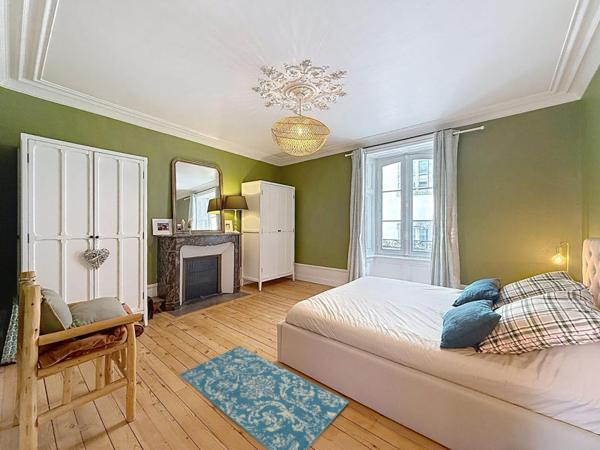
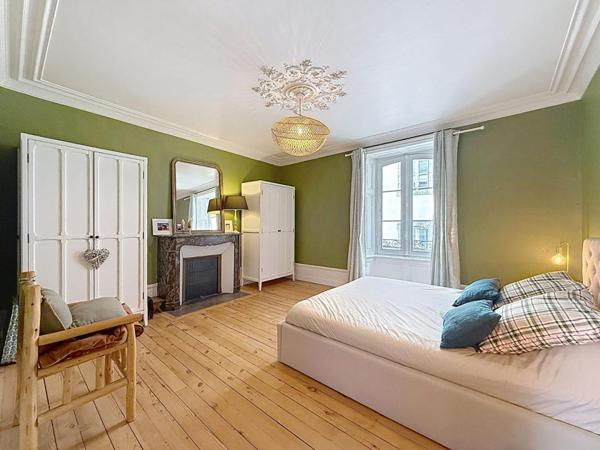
- rug (256, 387)
